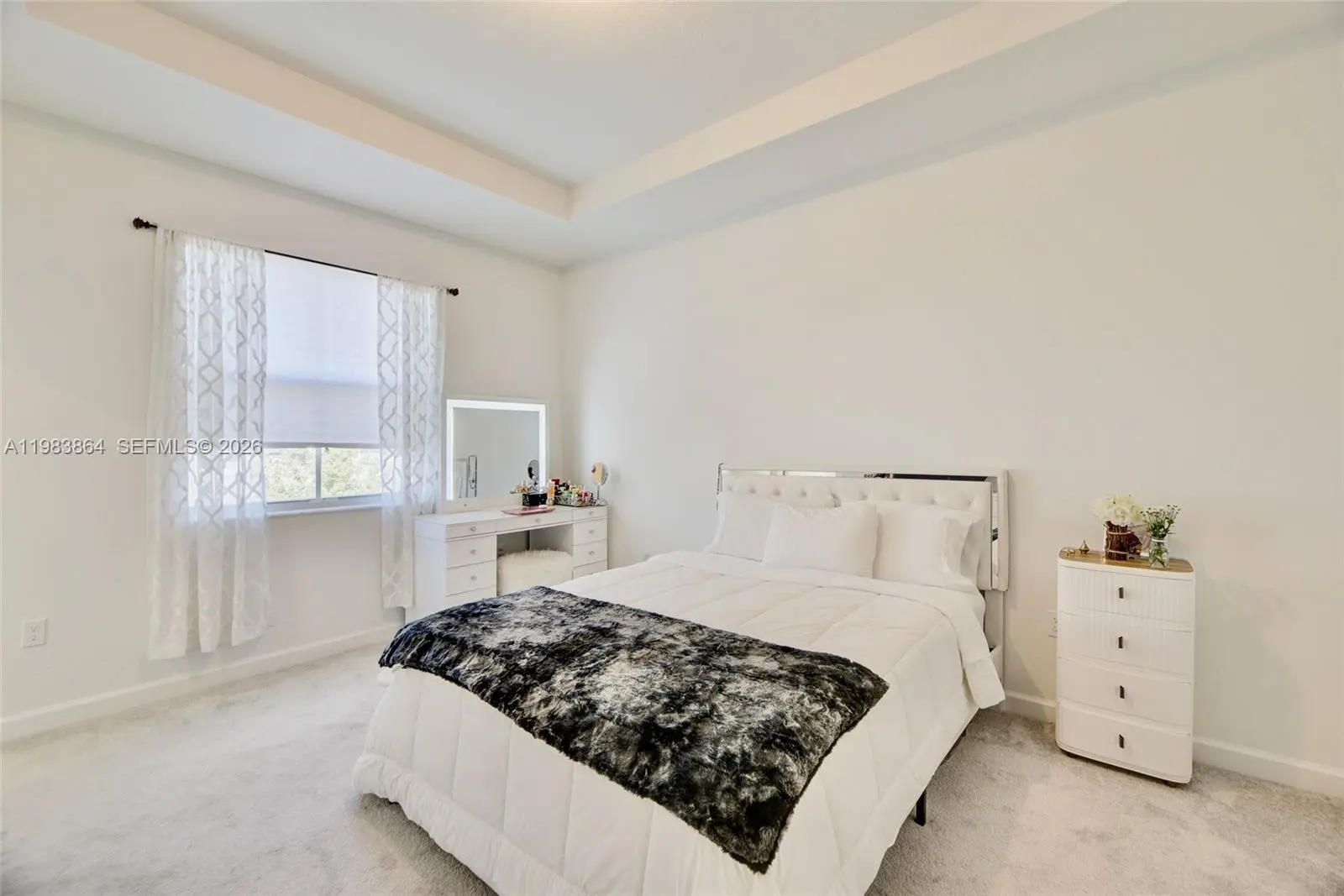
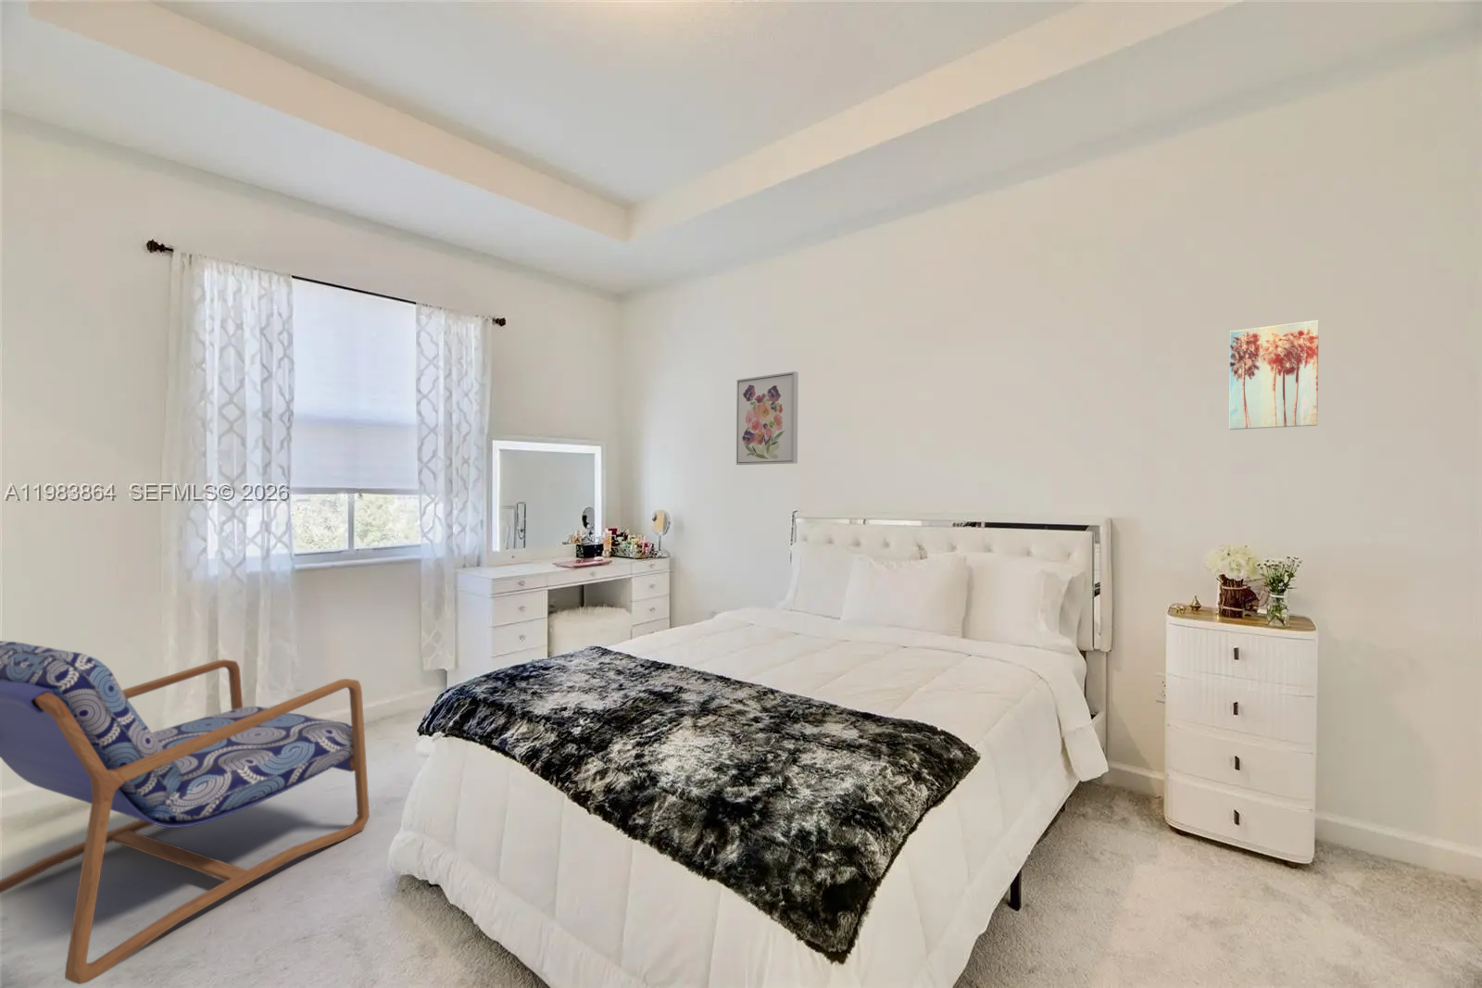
+ wall art (766, 419)
+ armchair (173, 744)
+ wall art (1271, 377)
